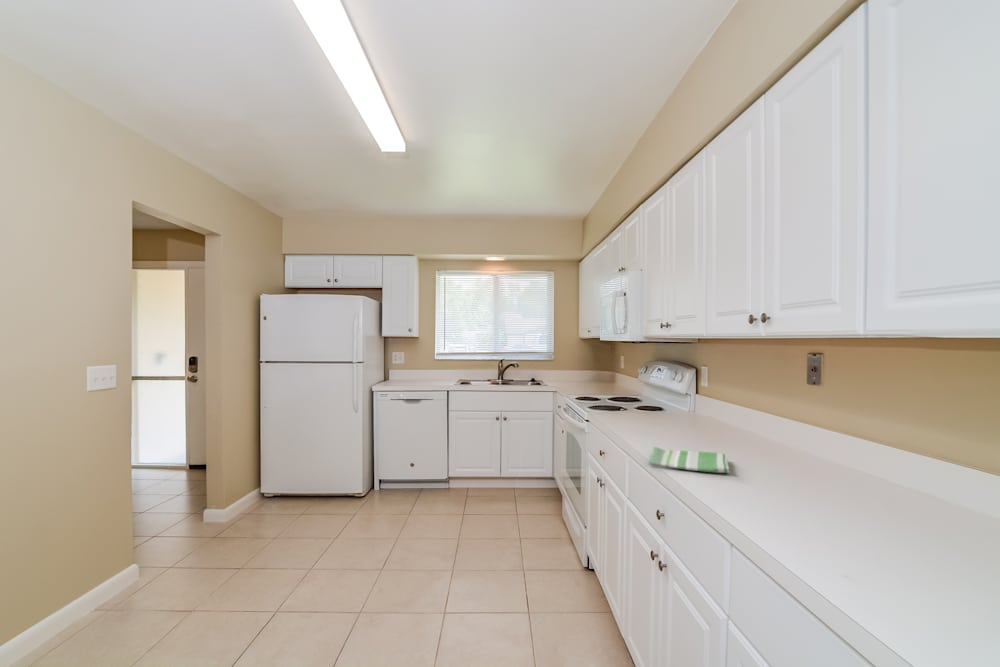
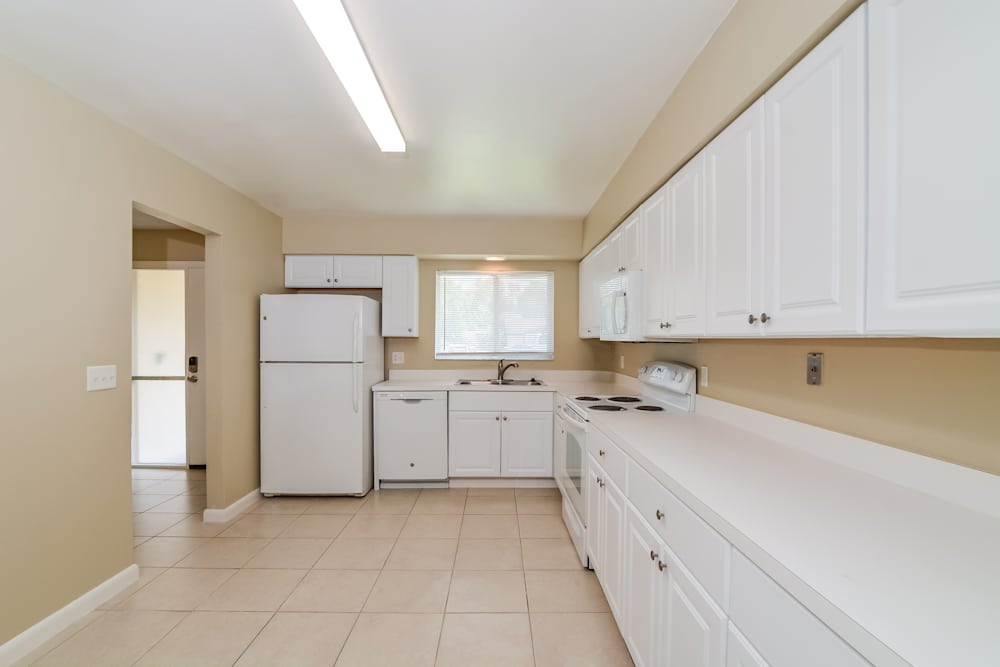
- dish towel (688, 459)
